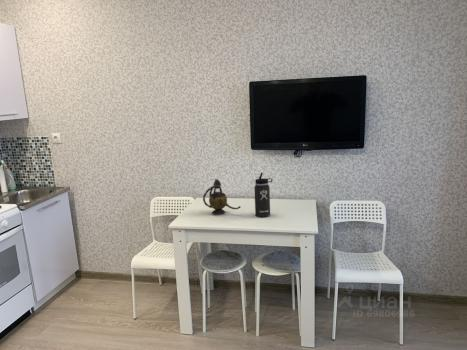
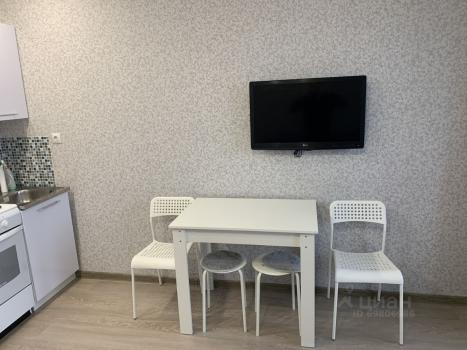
- teapot (222, 196)
- thermos bottle (263, 193)
